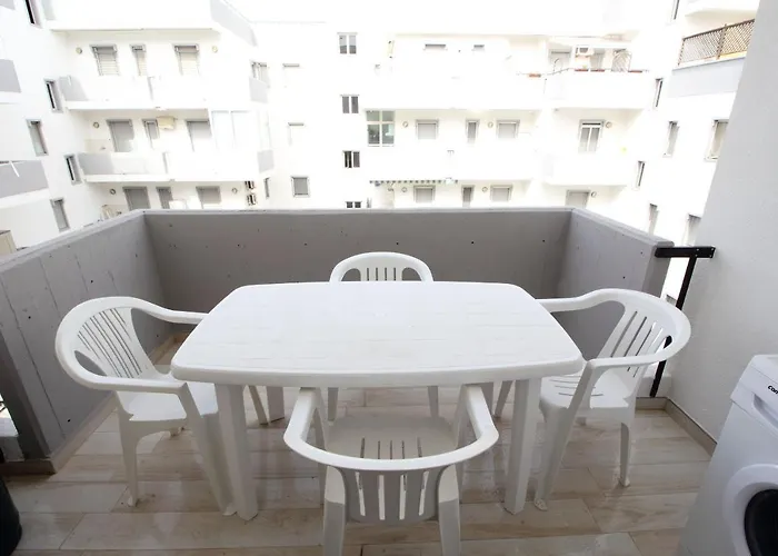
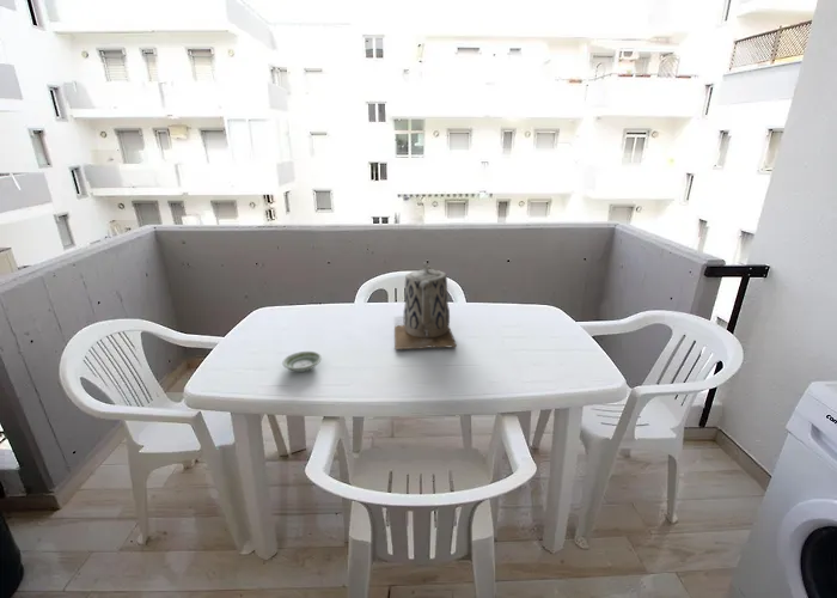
+ teapot (422, 298)
+ saucer (303, 362)
